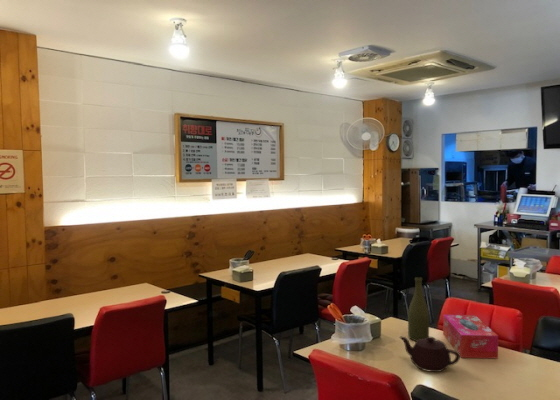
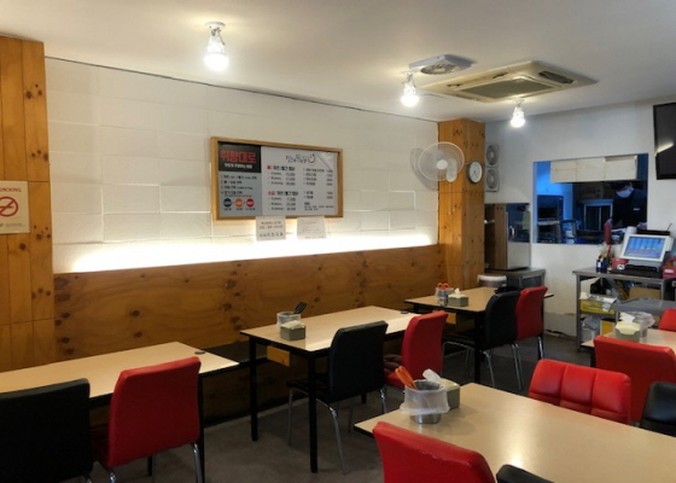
- bottle (418, 308)
- teapot (428, 351)
- tissue box (468, 334)
